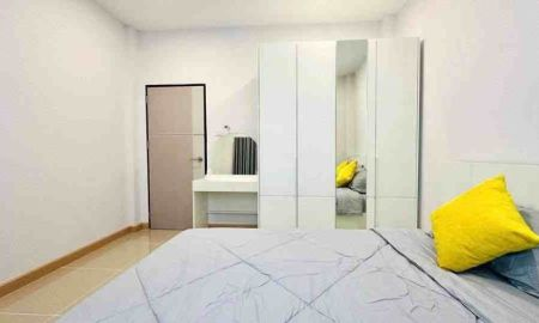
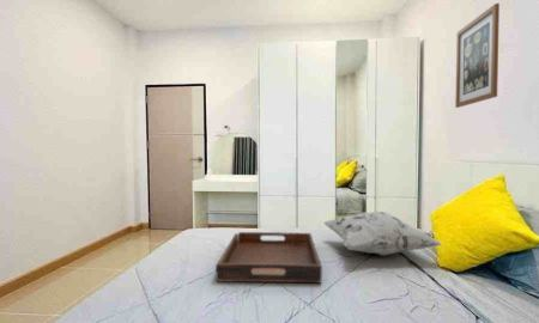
+ decorative pillow (375, 232)
+ wall art (474, 61)
+ serving tray (271, 252)
